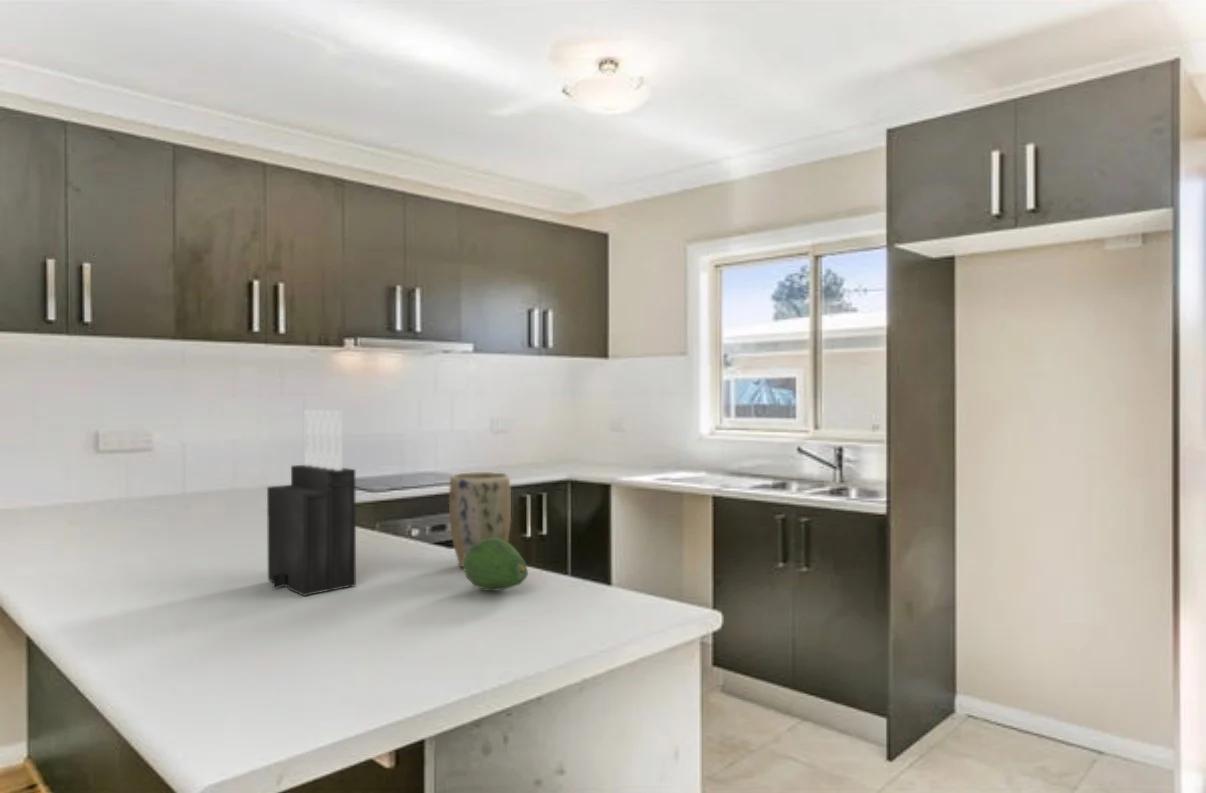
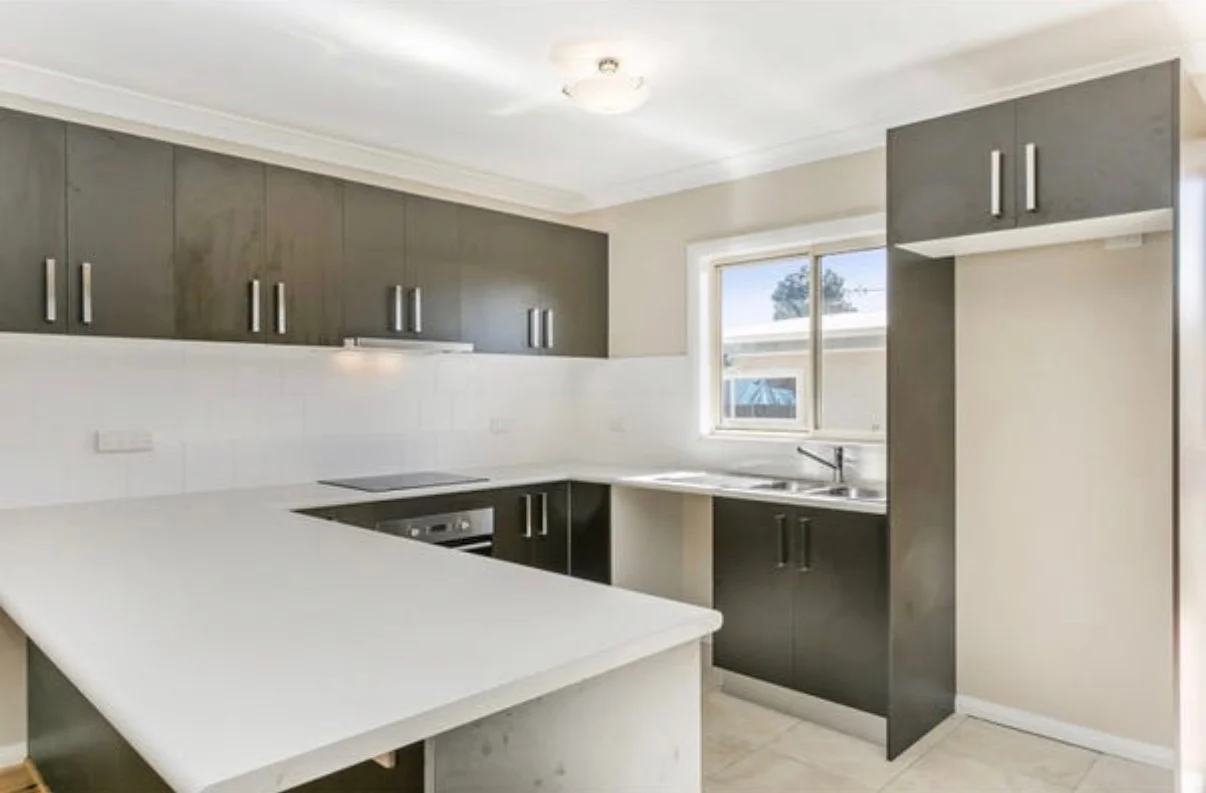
- plant pot (480, 519)
- knife block (305, 497)
- fruit (496, 565)
